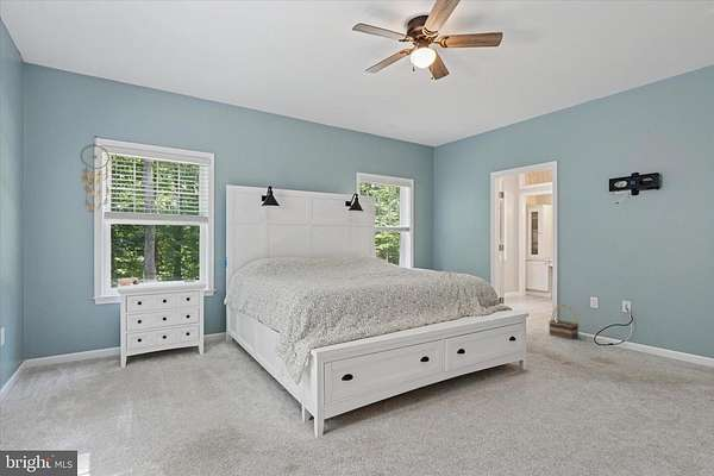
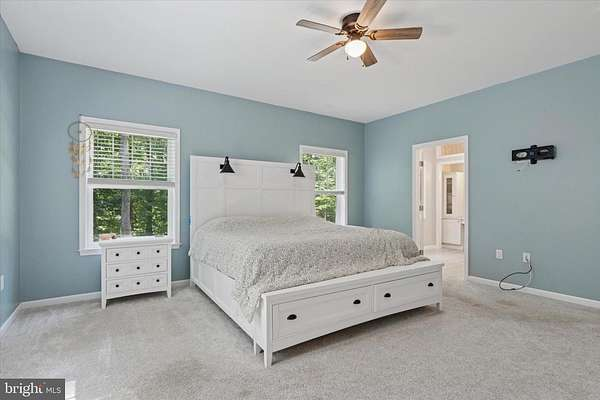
- basket (562, 320)
